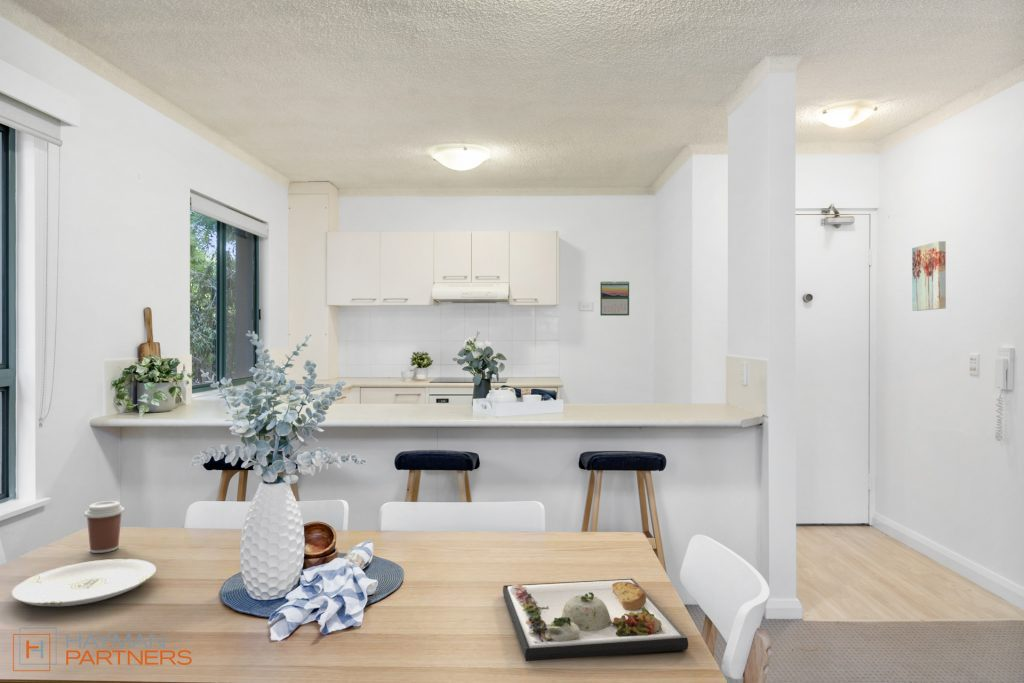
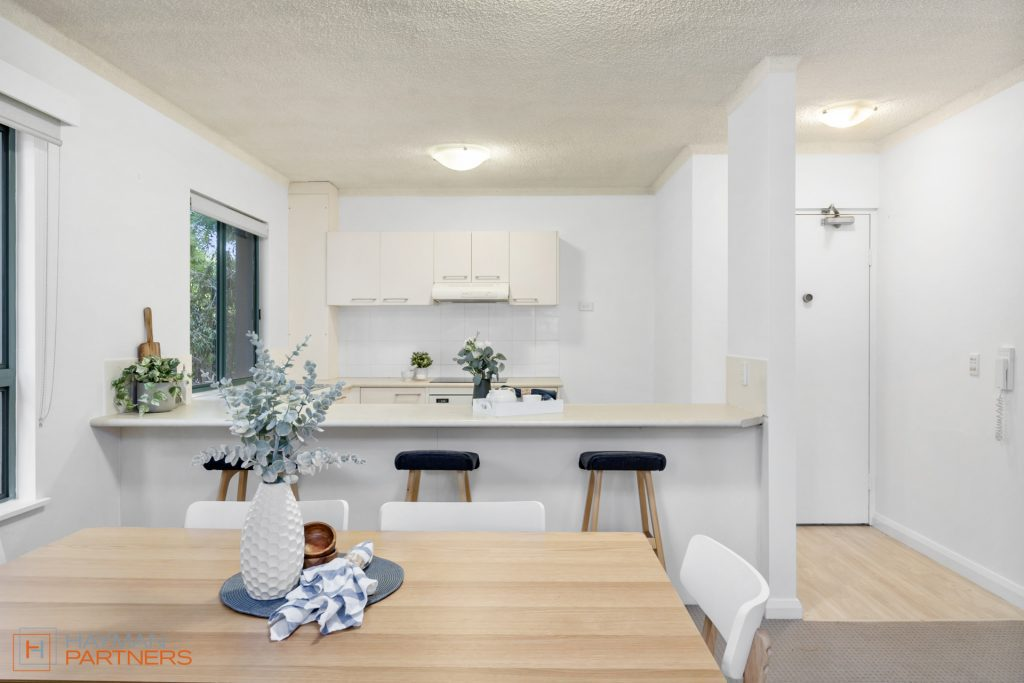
- calendar (614, 298)
- wall art (928, 277)
- plate (87, 583)
- coffee cup (104, 526)
- dinner plate (586, 602)
